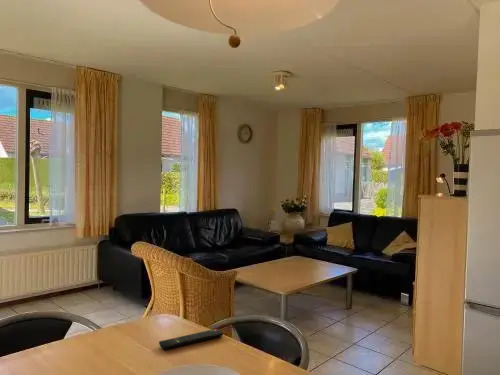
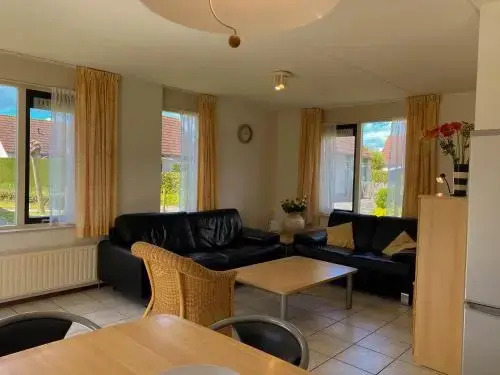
- remote control (192, 338)
